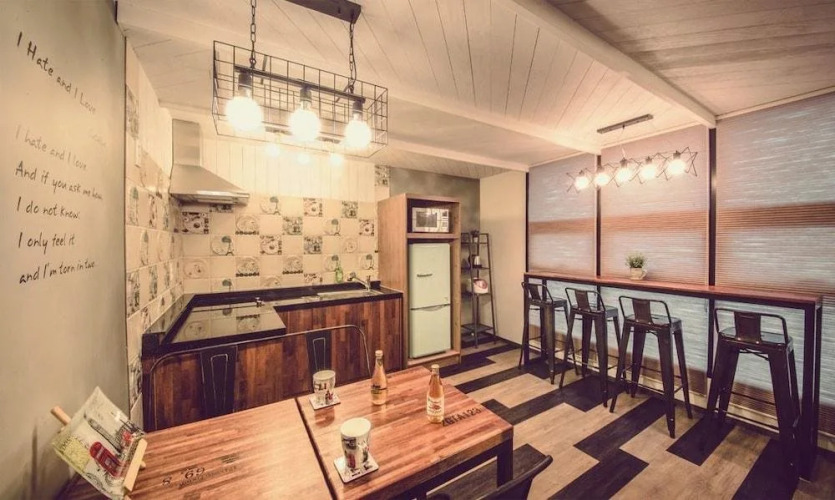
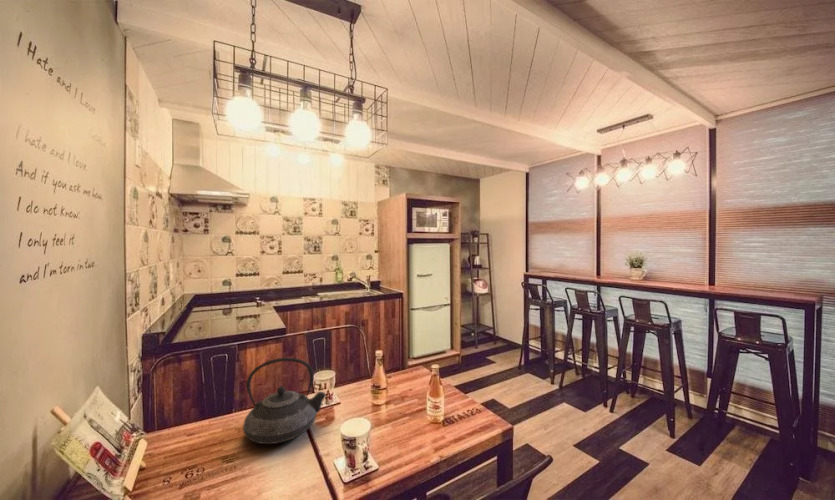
+ teapot (286, 393)
